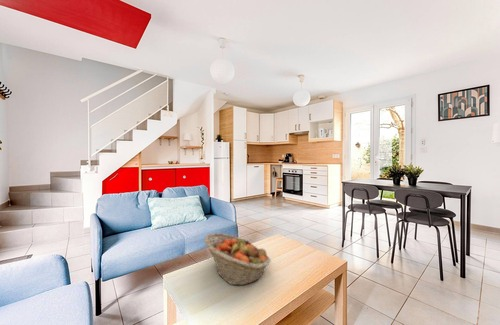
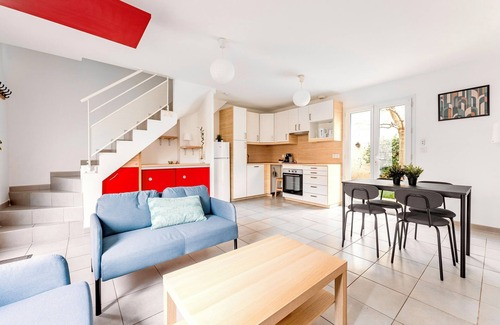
- fruit basket (236, 253)
